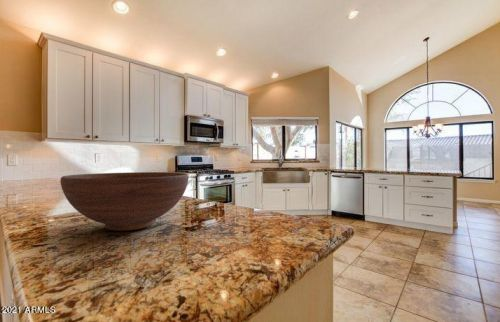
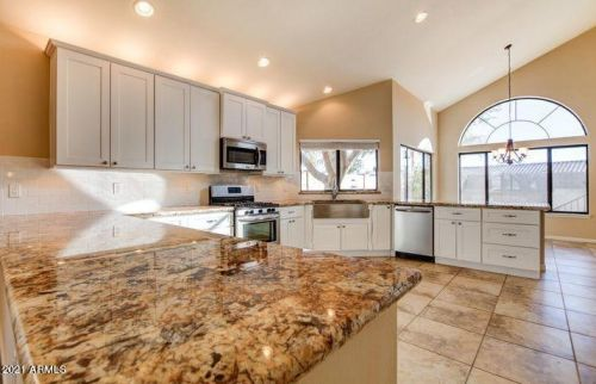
- fruit bowl (131, 200)
